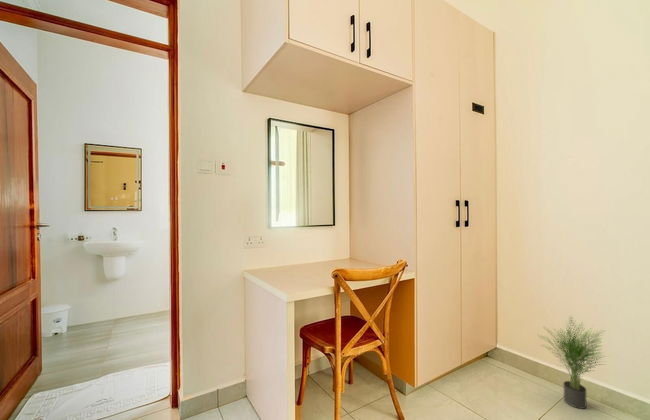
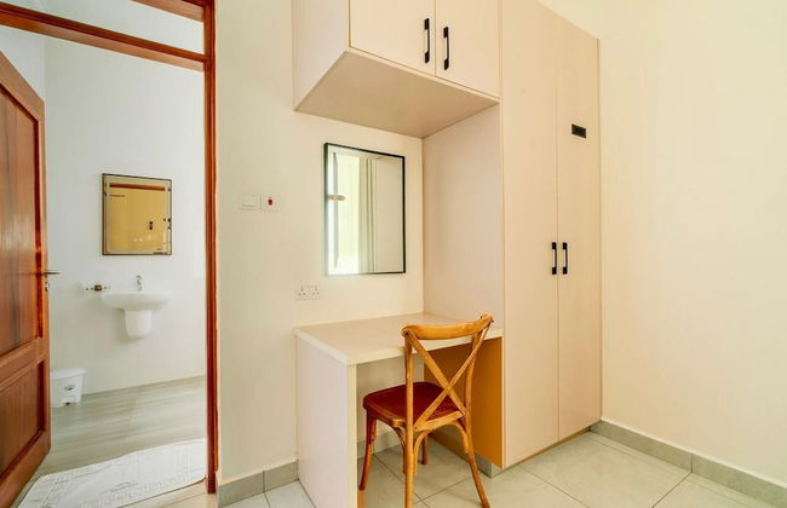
- potted plant (568, 358)
